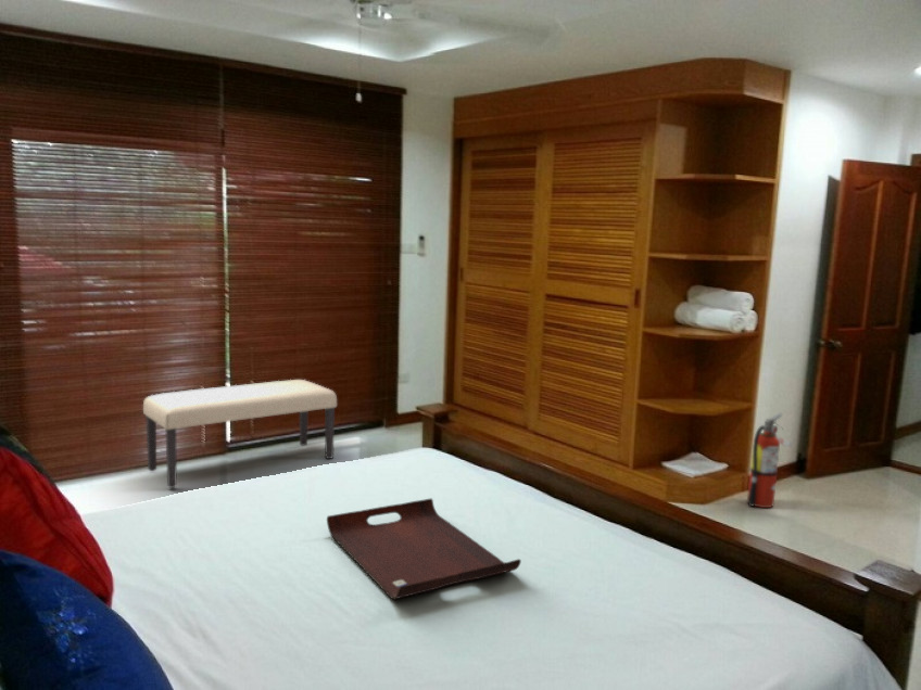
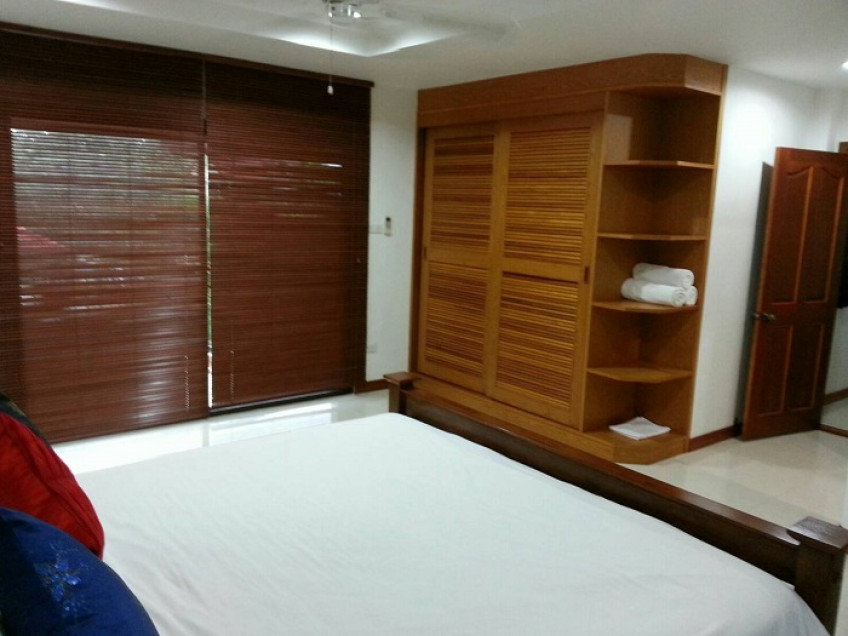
- serving tray (417, 545)
- fire extinguisher (768, 460)
- bench (243, 419)
